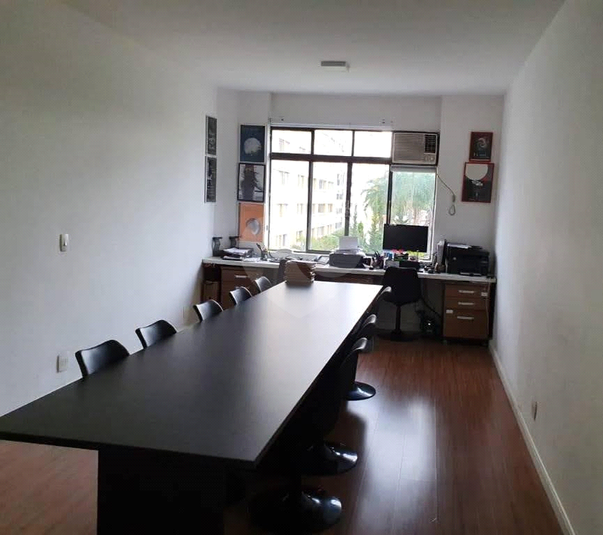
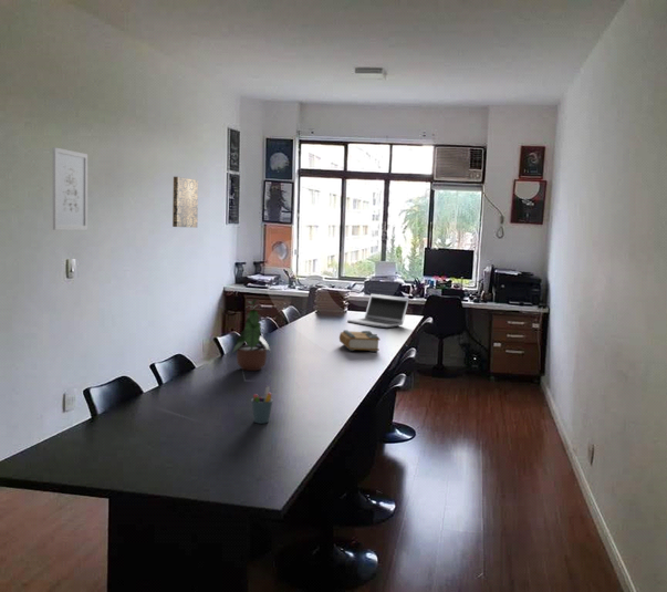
+ wall art (71, 190)
+ book (358, 340)
+ potted plant (251, 333)
+ laptop (378, 310)
+ pen holder (261, 404)
+ wall art (186, 202)
